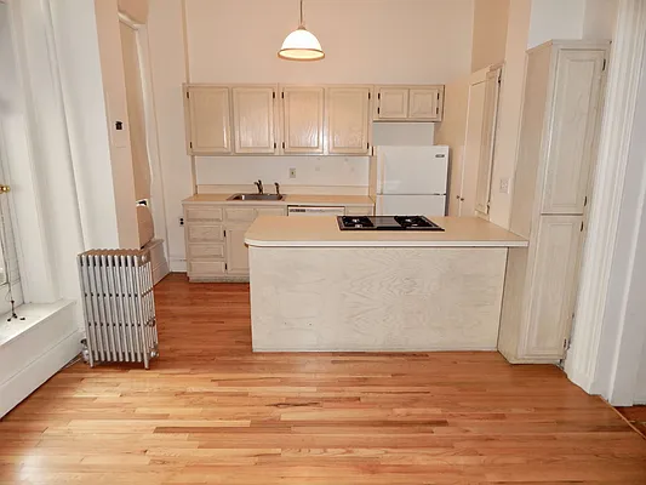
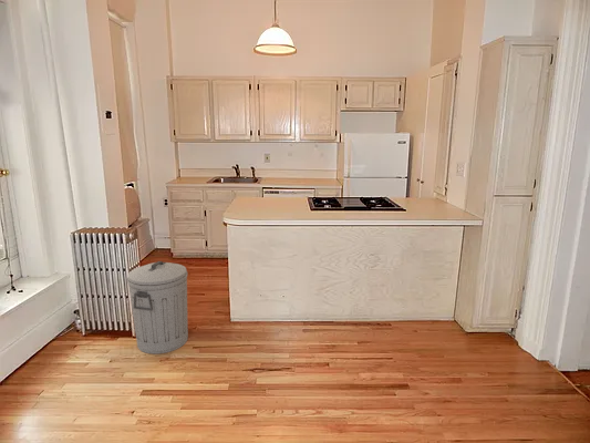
+ trash can (159, 302)
